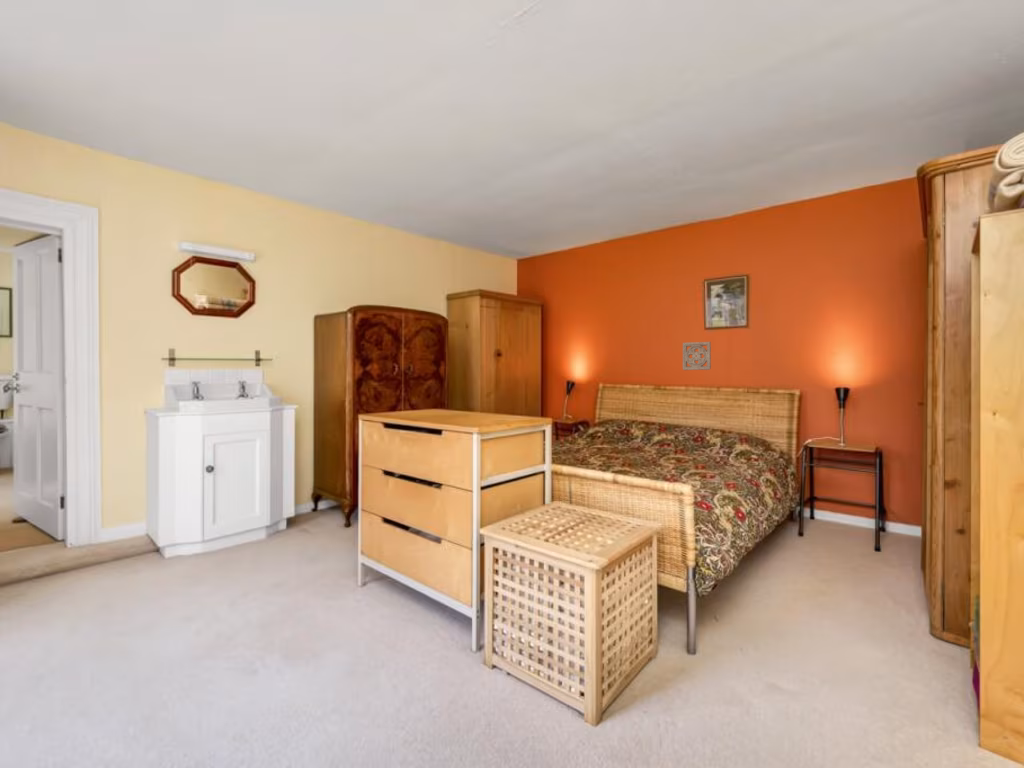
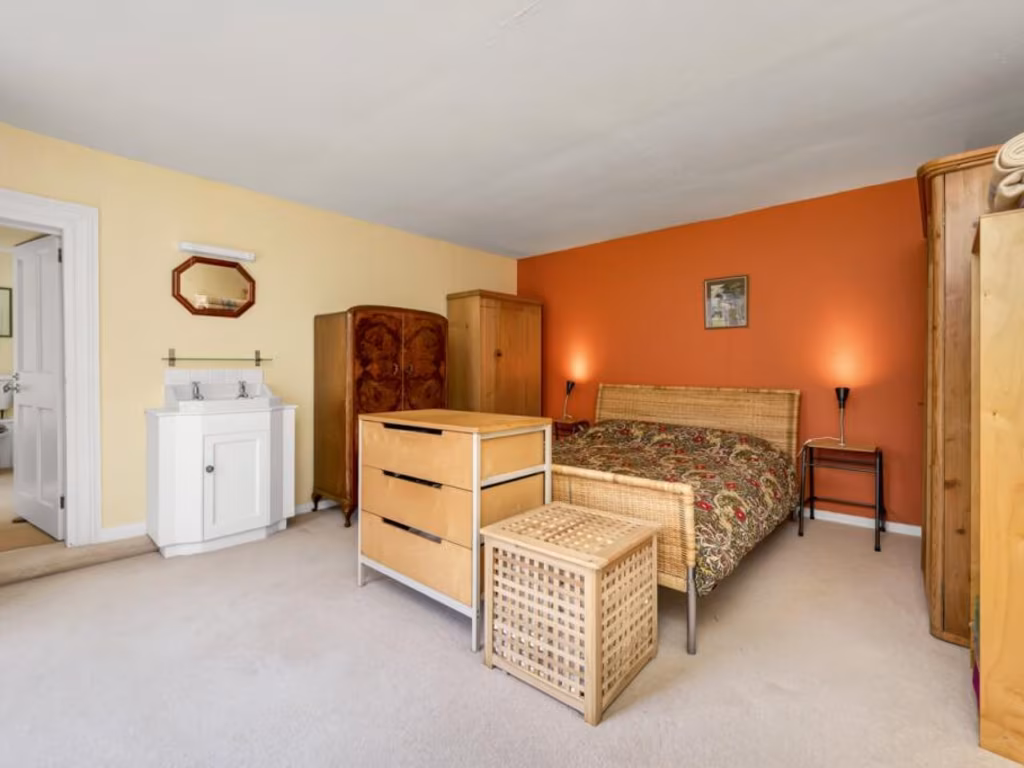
- wall ornament (696, 356)
